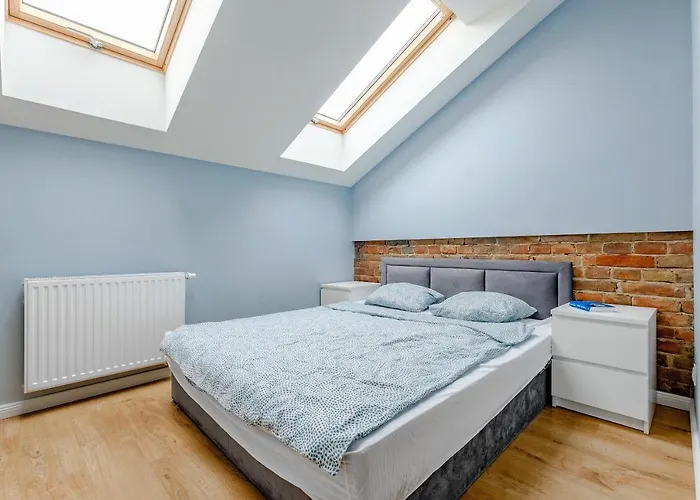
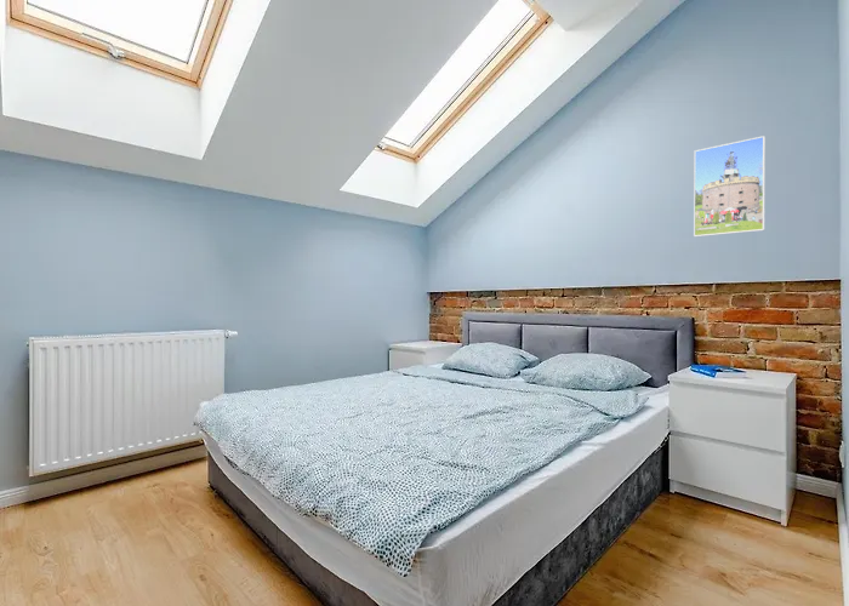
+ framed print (728, 188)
